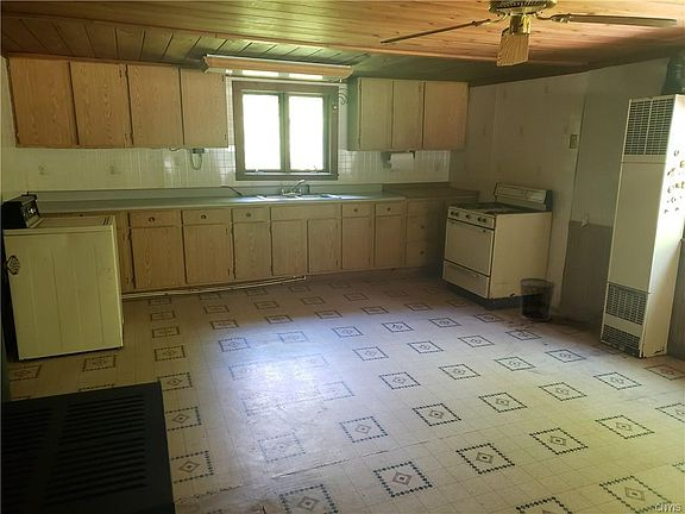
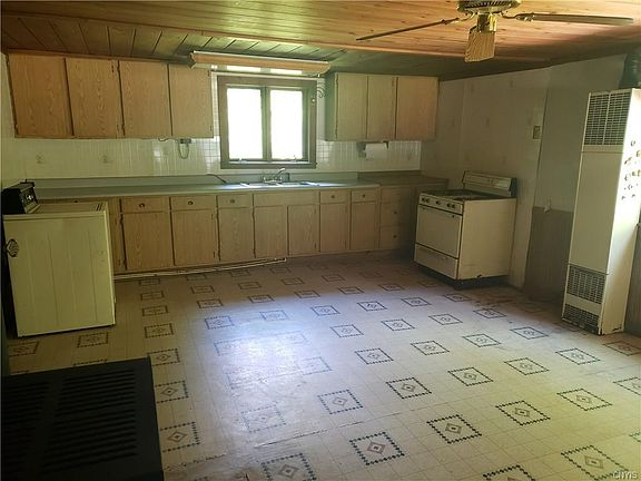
- waste bin (535, 299)
